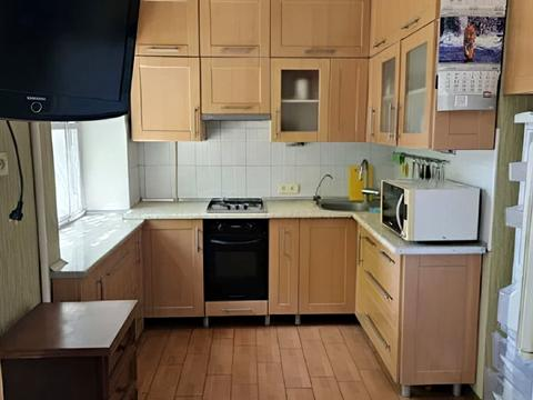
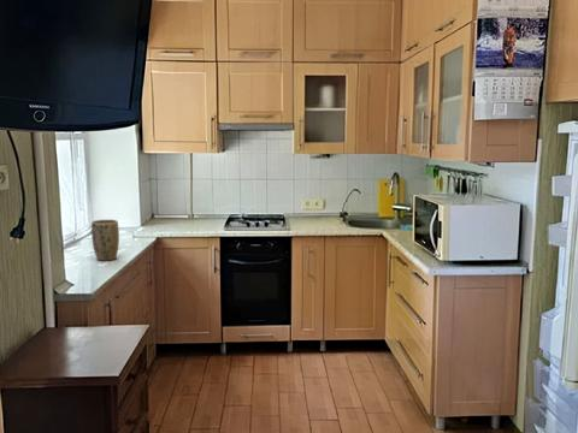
+ plant pot (105, 239)
